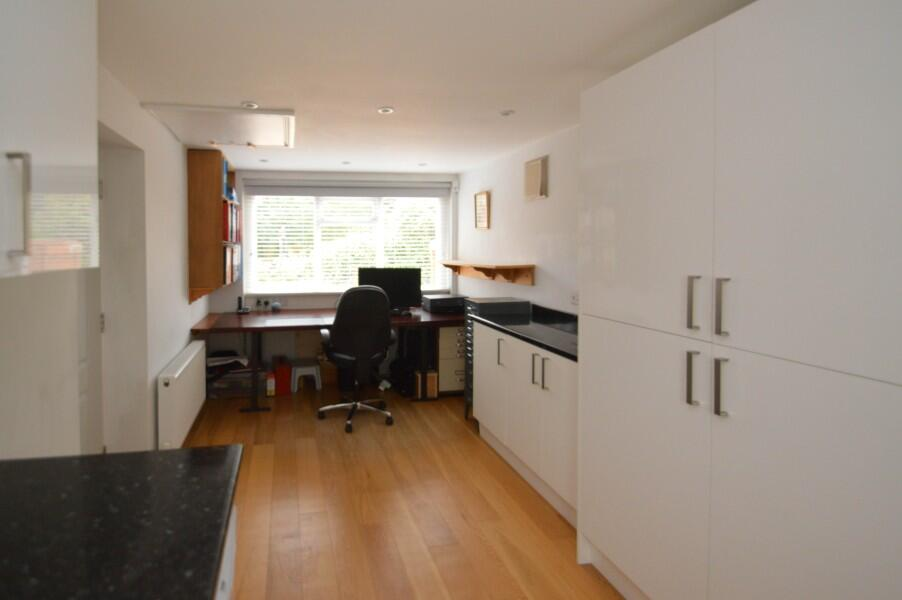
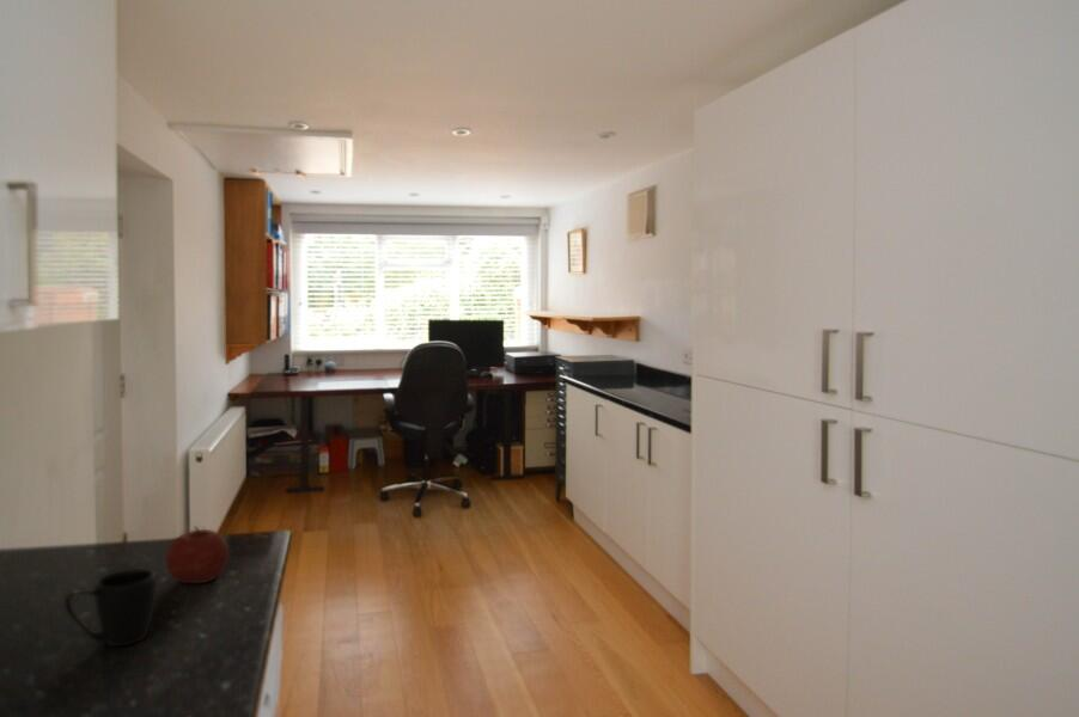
+ mug (111, 611)
+ fruit (197, 552)
